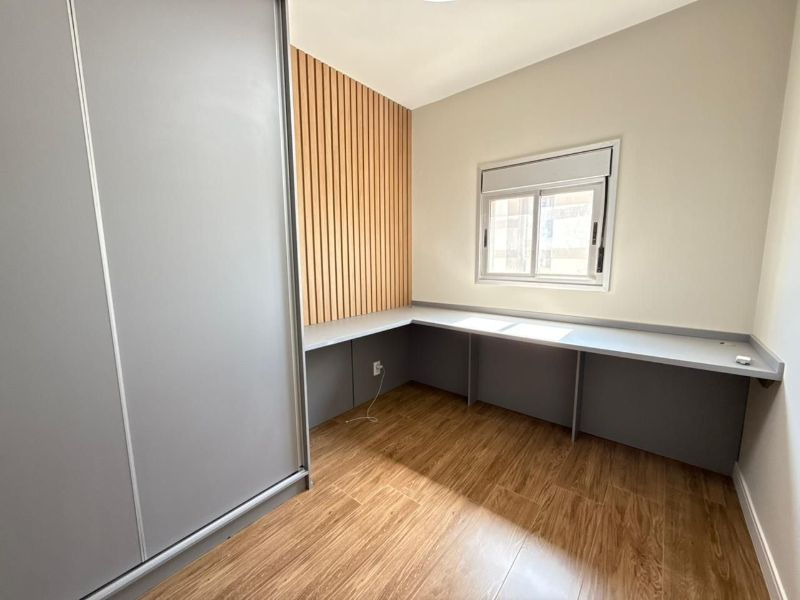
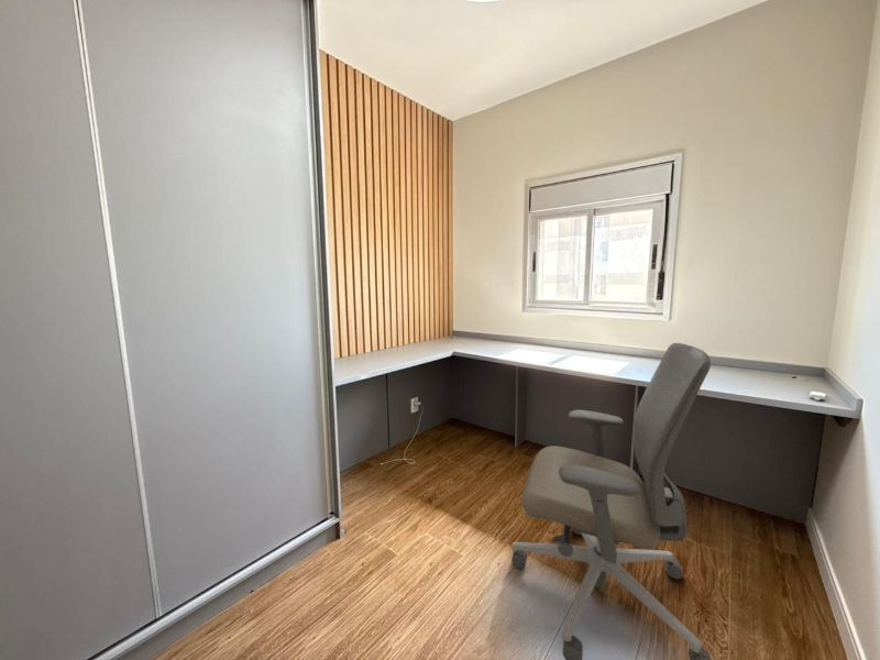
+ office chair (601, 472)
